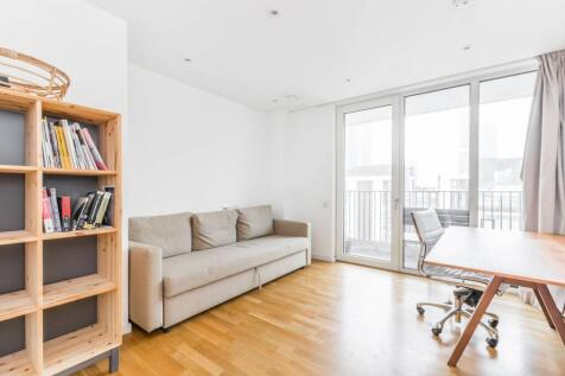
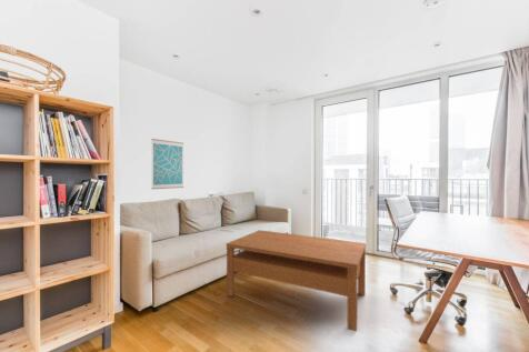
+ wall art (168, 164)
+ coffee table (296, 269)
